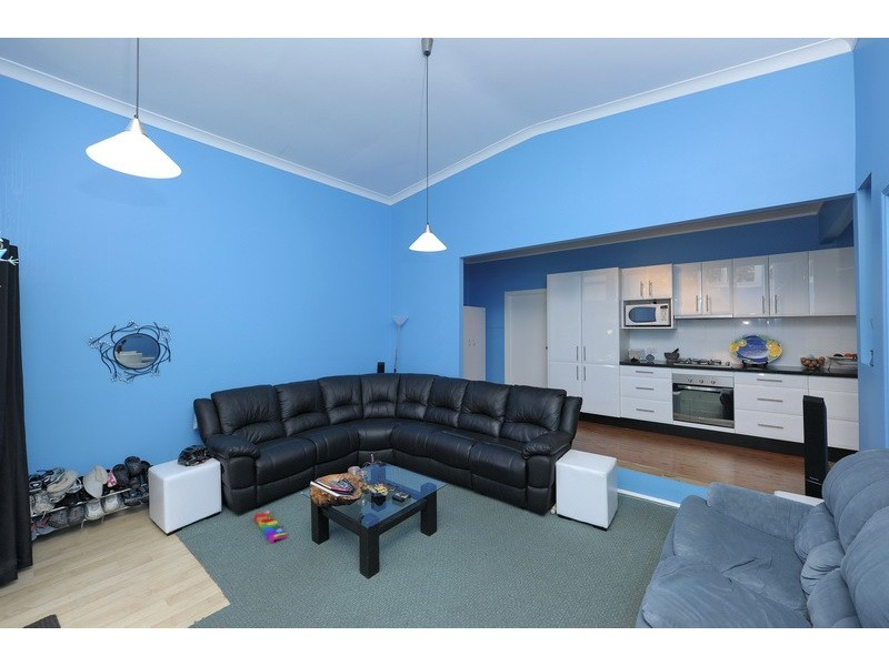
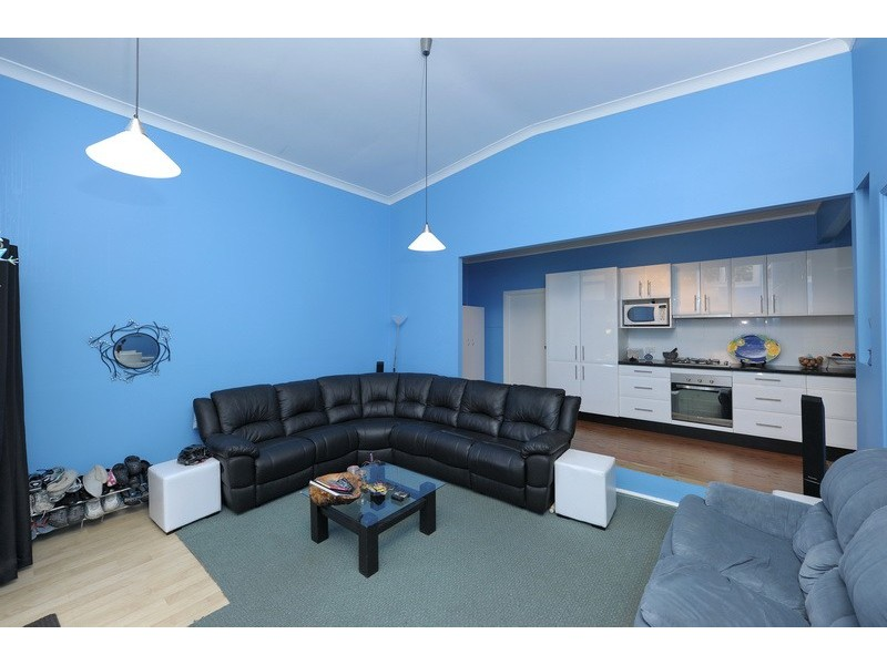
- knob puzzle (270, 524)
